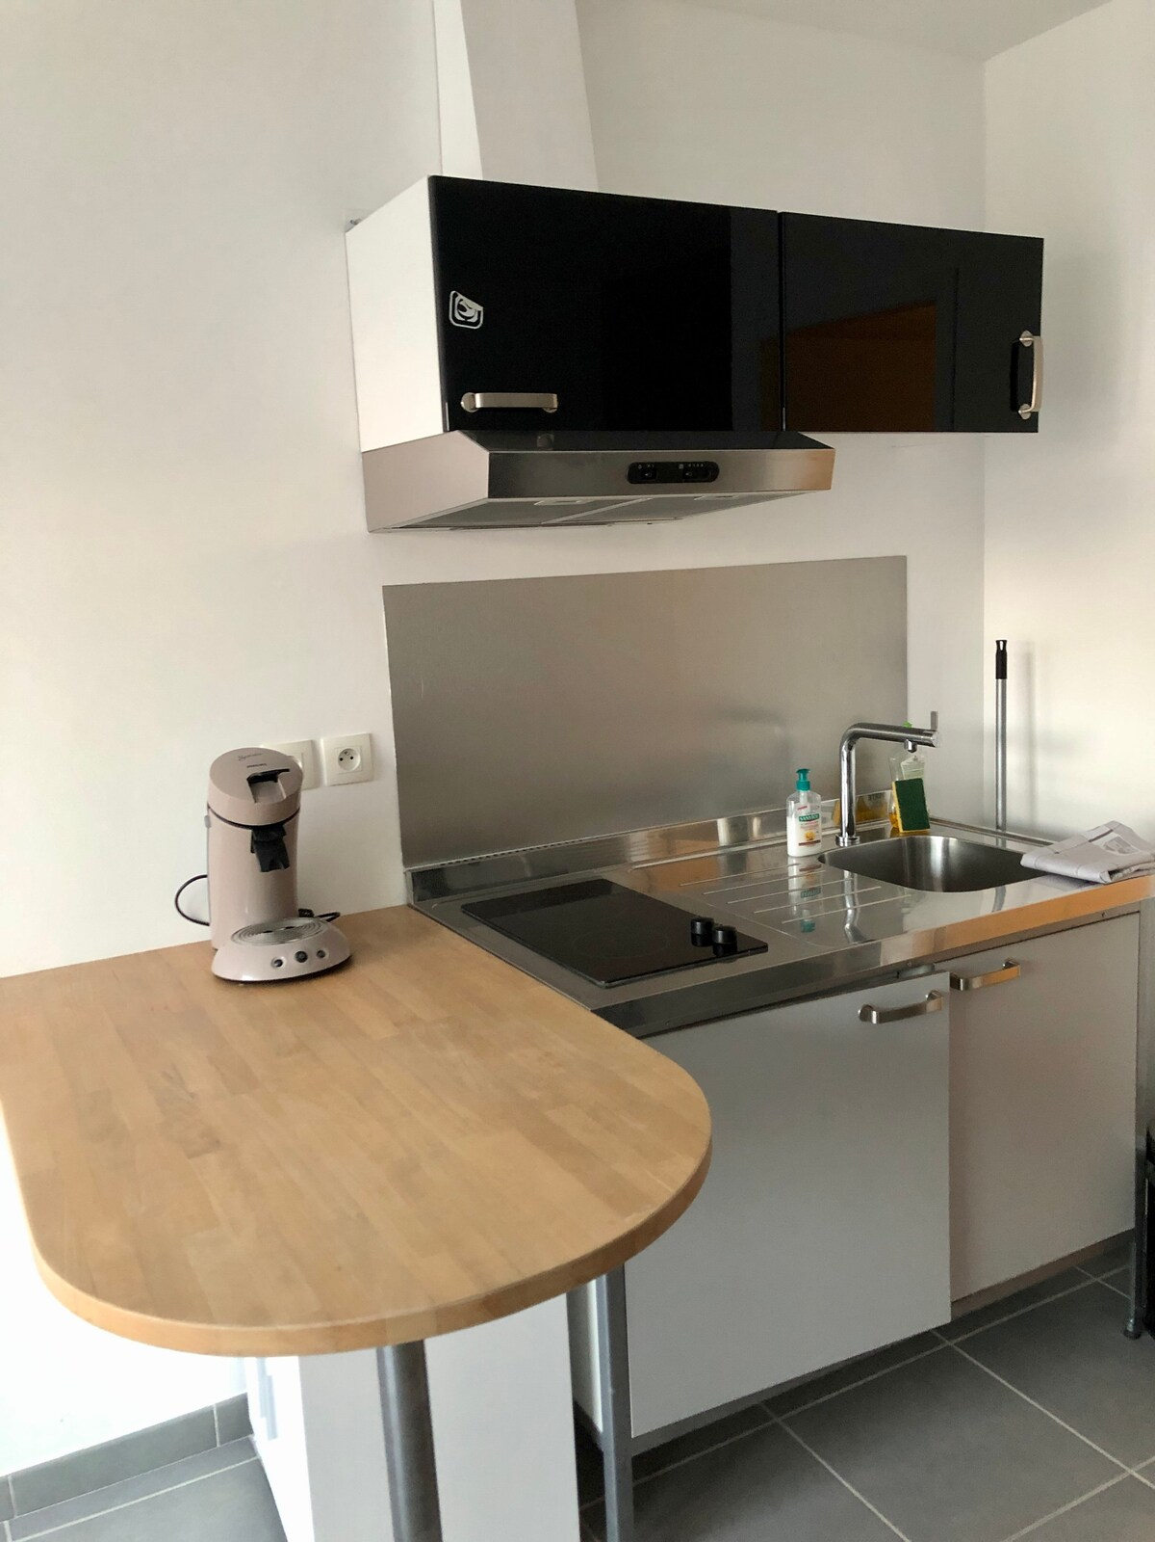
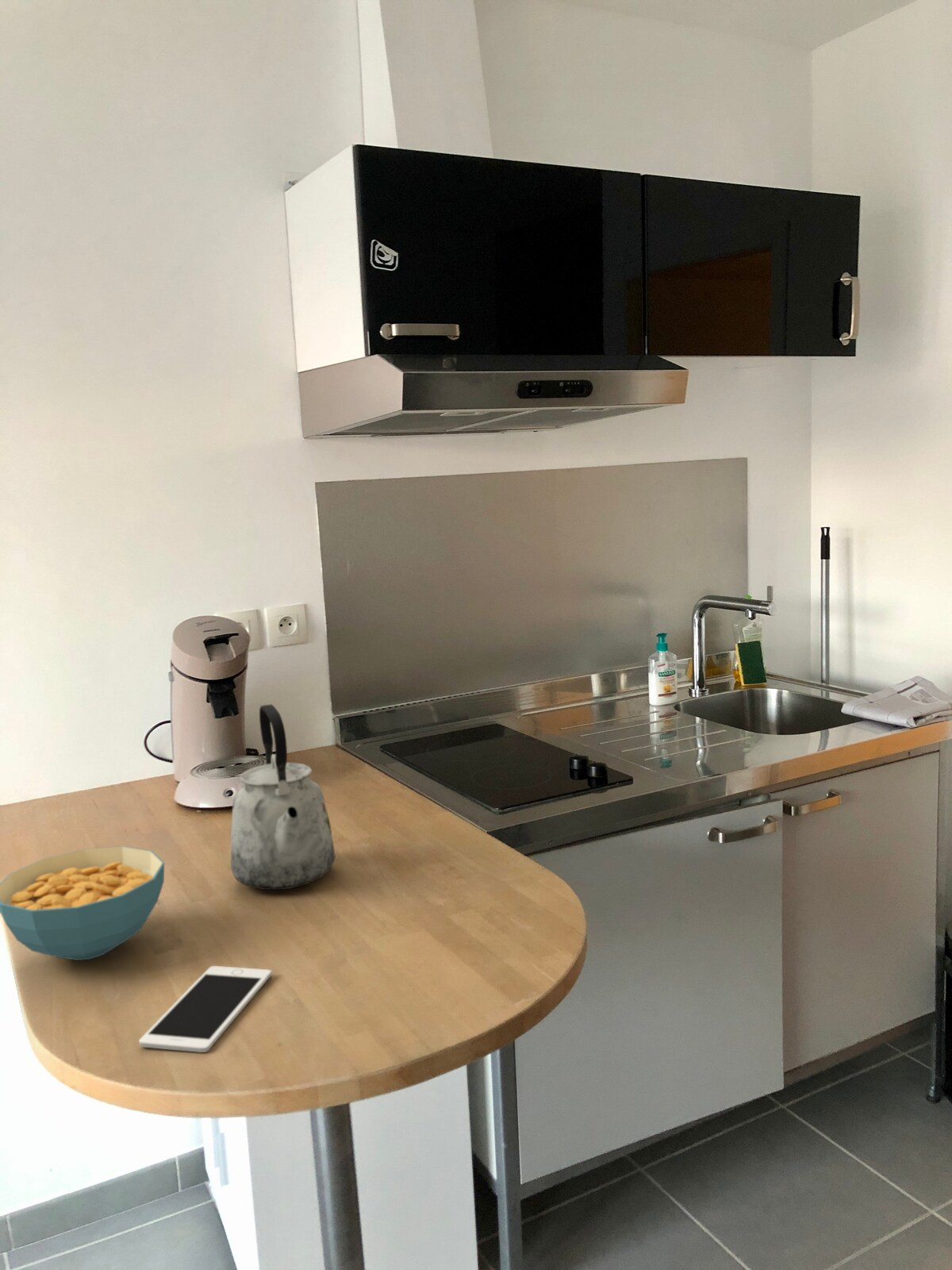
+ cell phone (209, 1006)
+ cereal bowl (85, 913)
+ kettle (281, 799)
